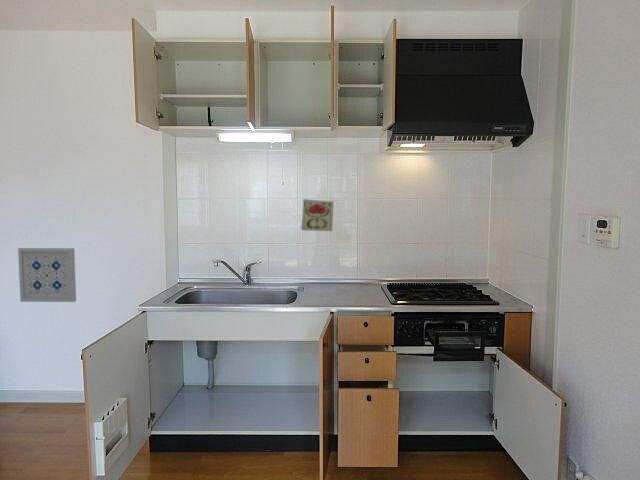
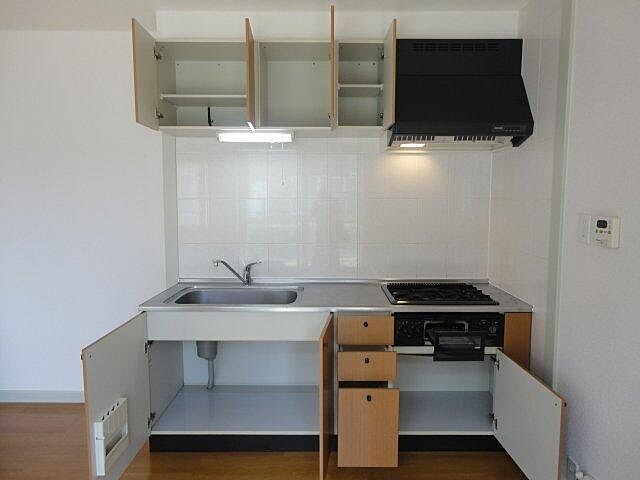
- wall art (47, 274)
- decorative tile (317, 215)
